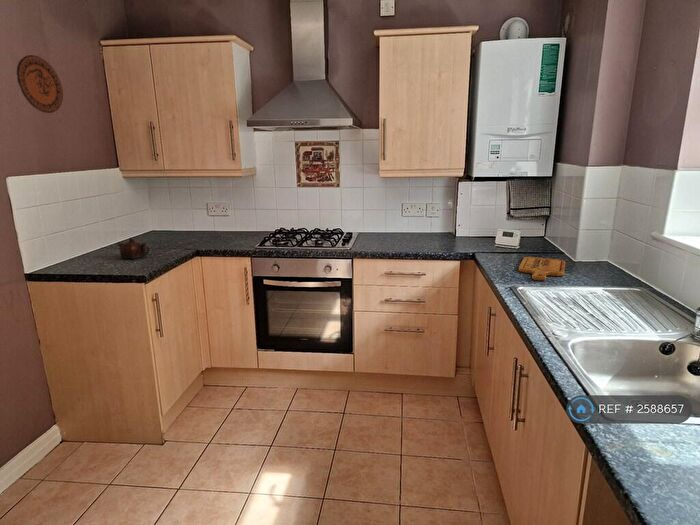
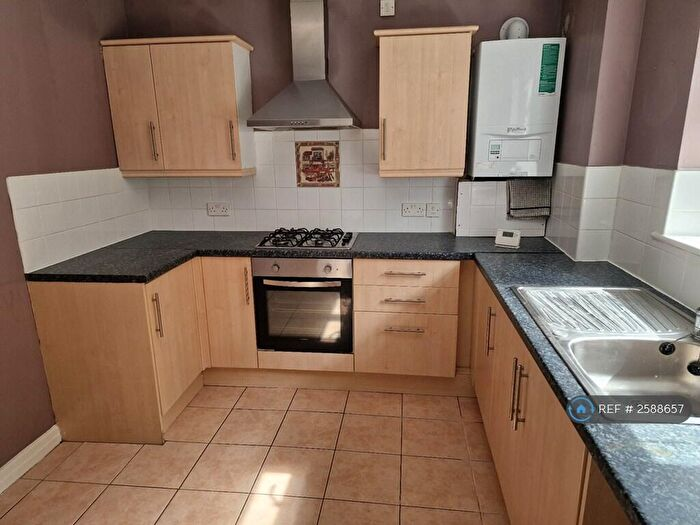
- decorative plate (40, 84)
- teapot (133, 247)
- cutting board (541, 268)
